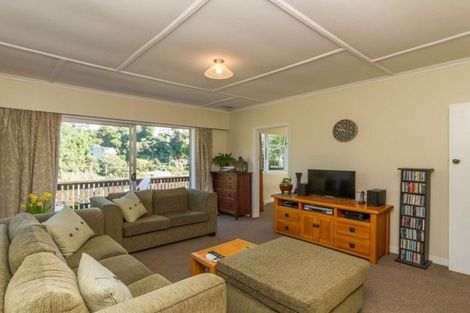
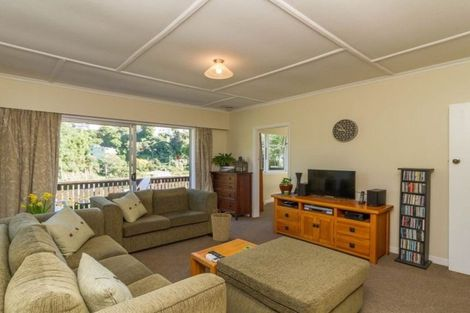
+ basket (221, 225)
